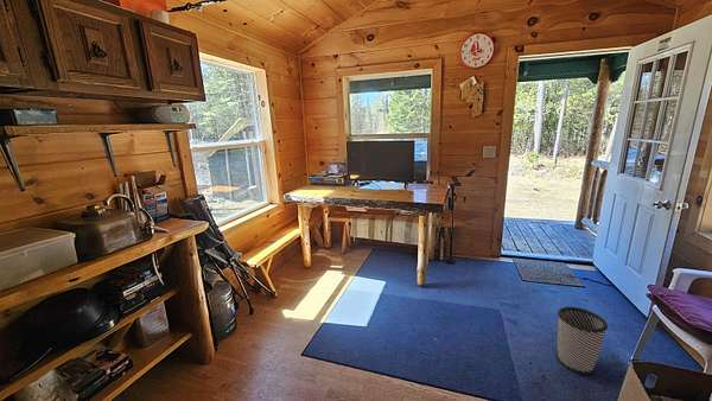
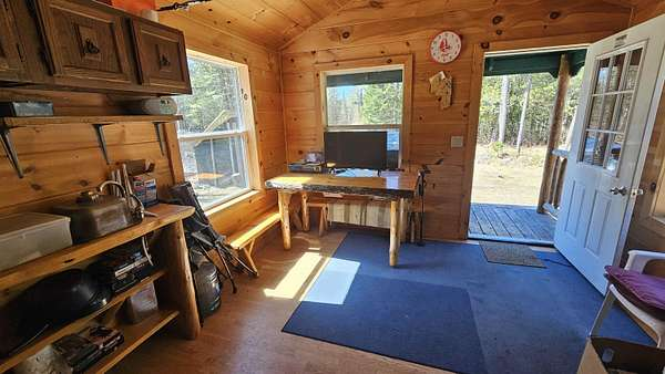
- wastebasket (578, 339)
